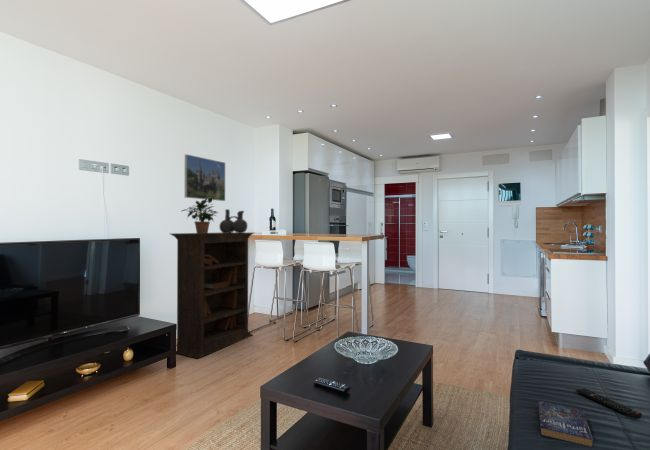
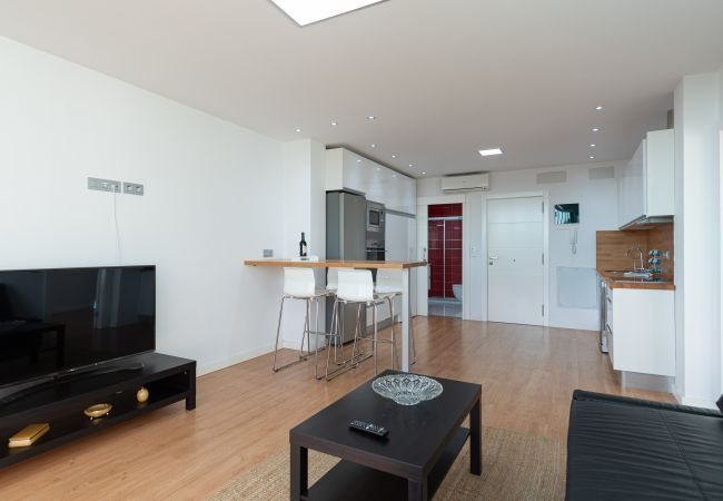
- book (563, 421)
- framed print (206, 179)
- potted plant (199, 214)
- remote control (607, 402)
- bookcase (214, 288)
- ceramic vessel (234, 221)
